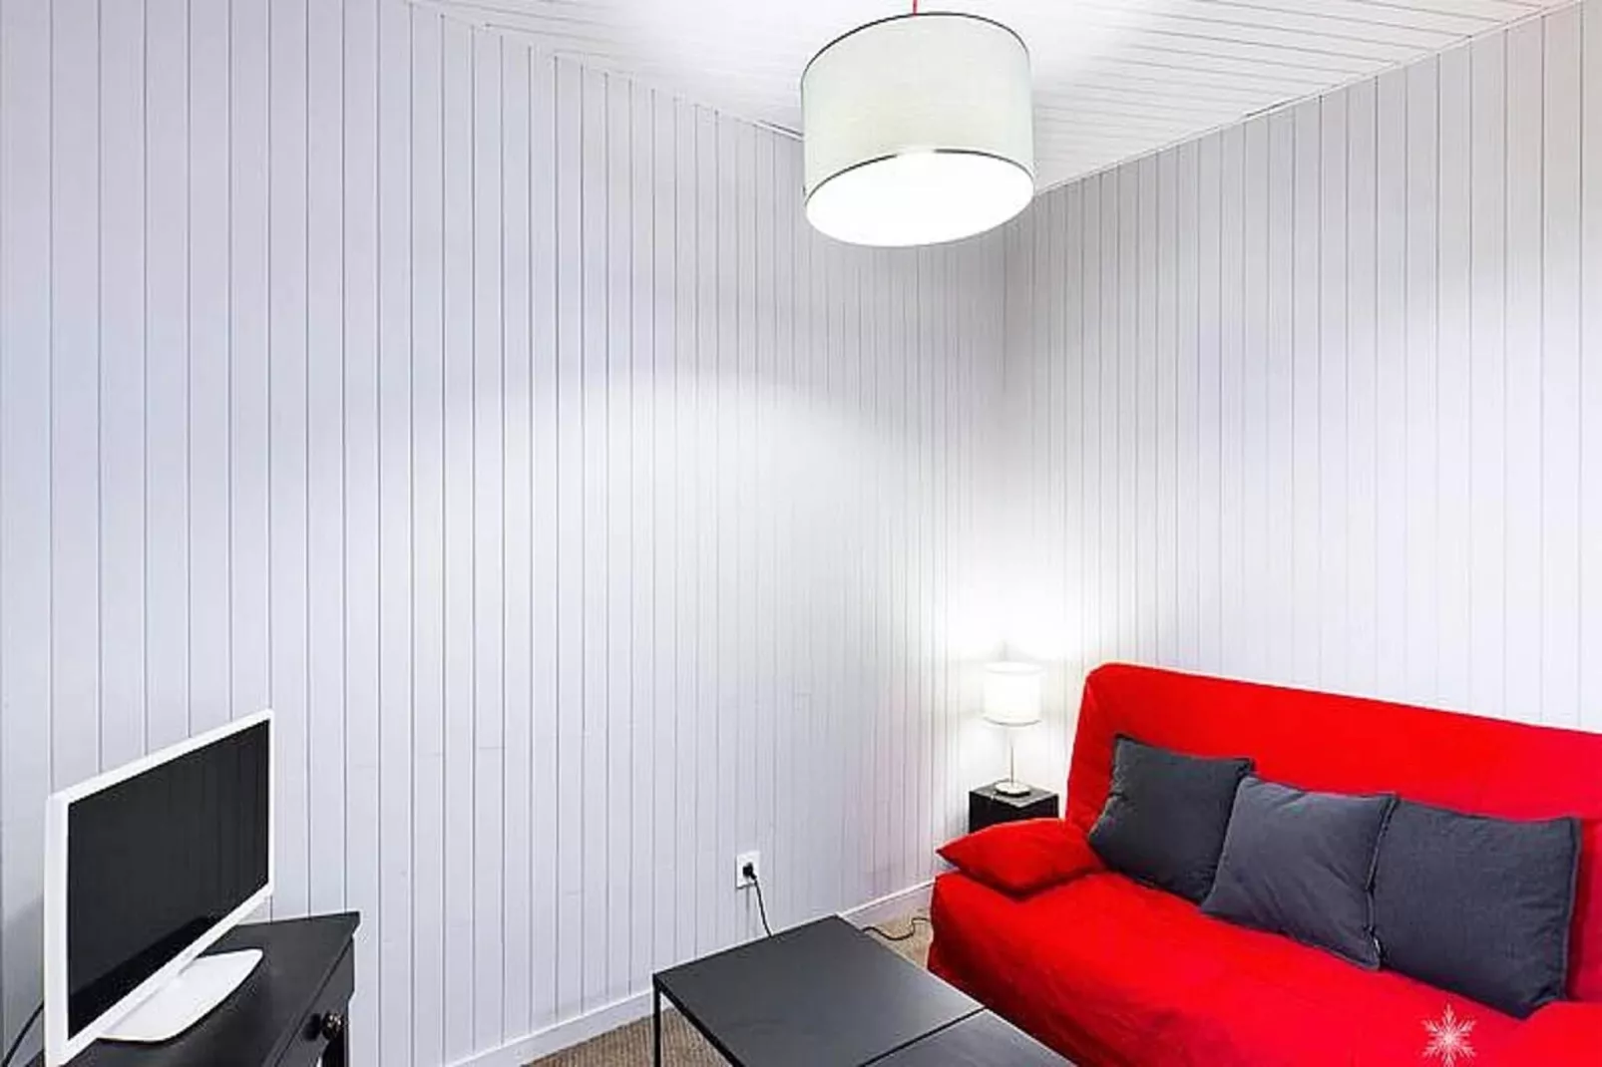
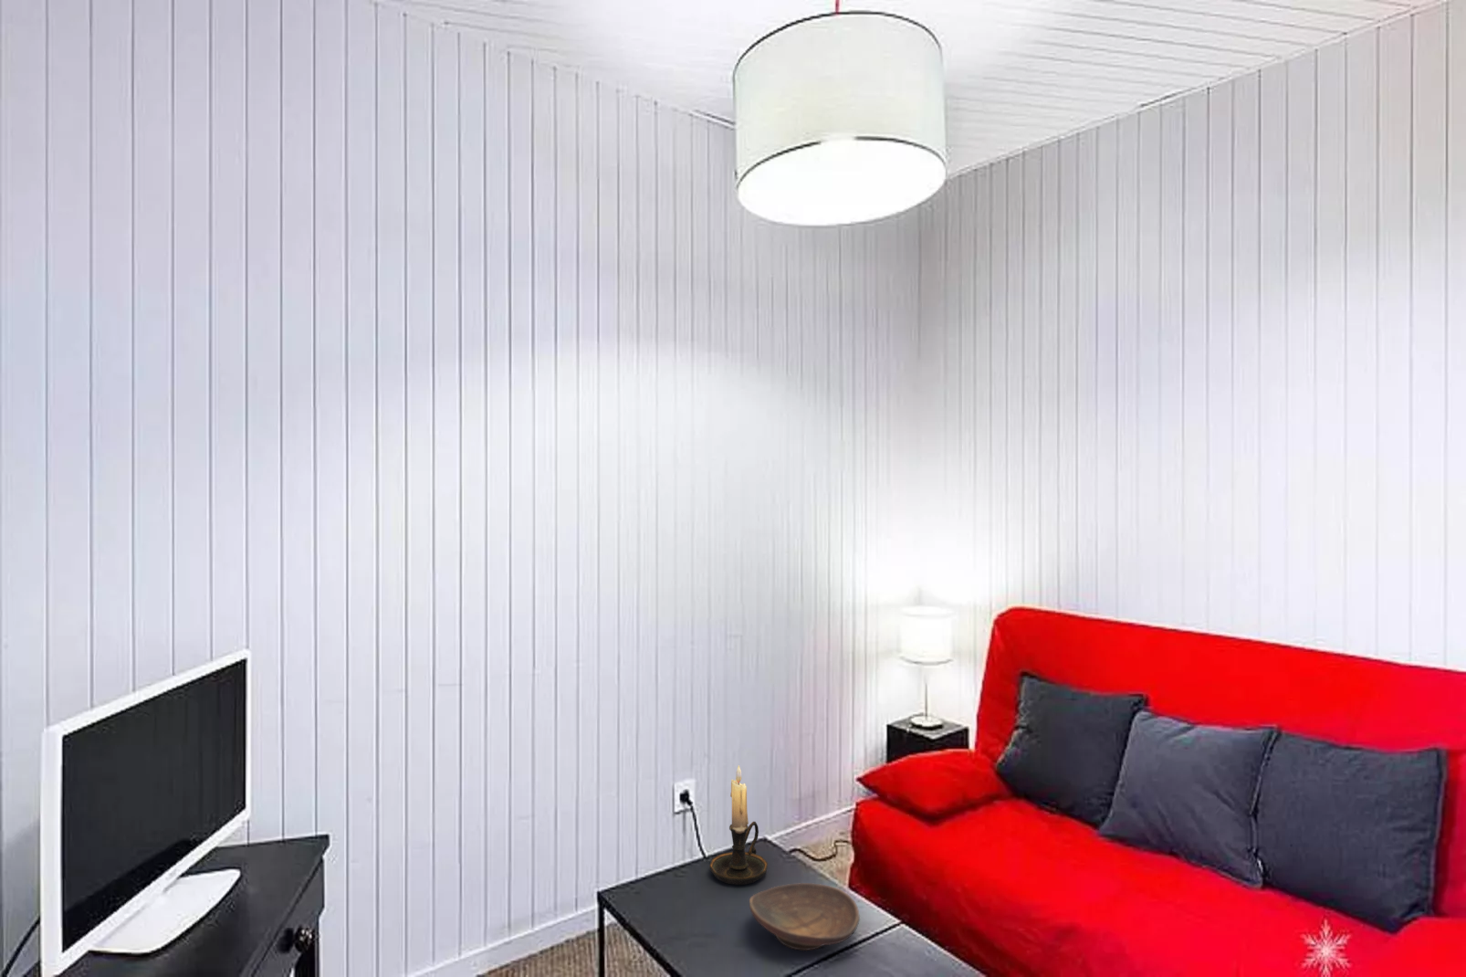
+ decorative bowl (803, 918)
+ candle holder (742, 816)
